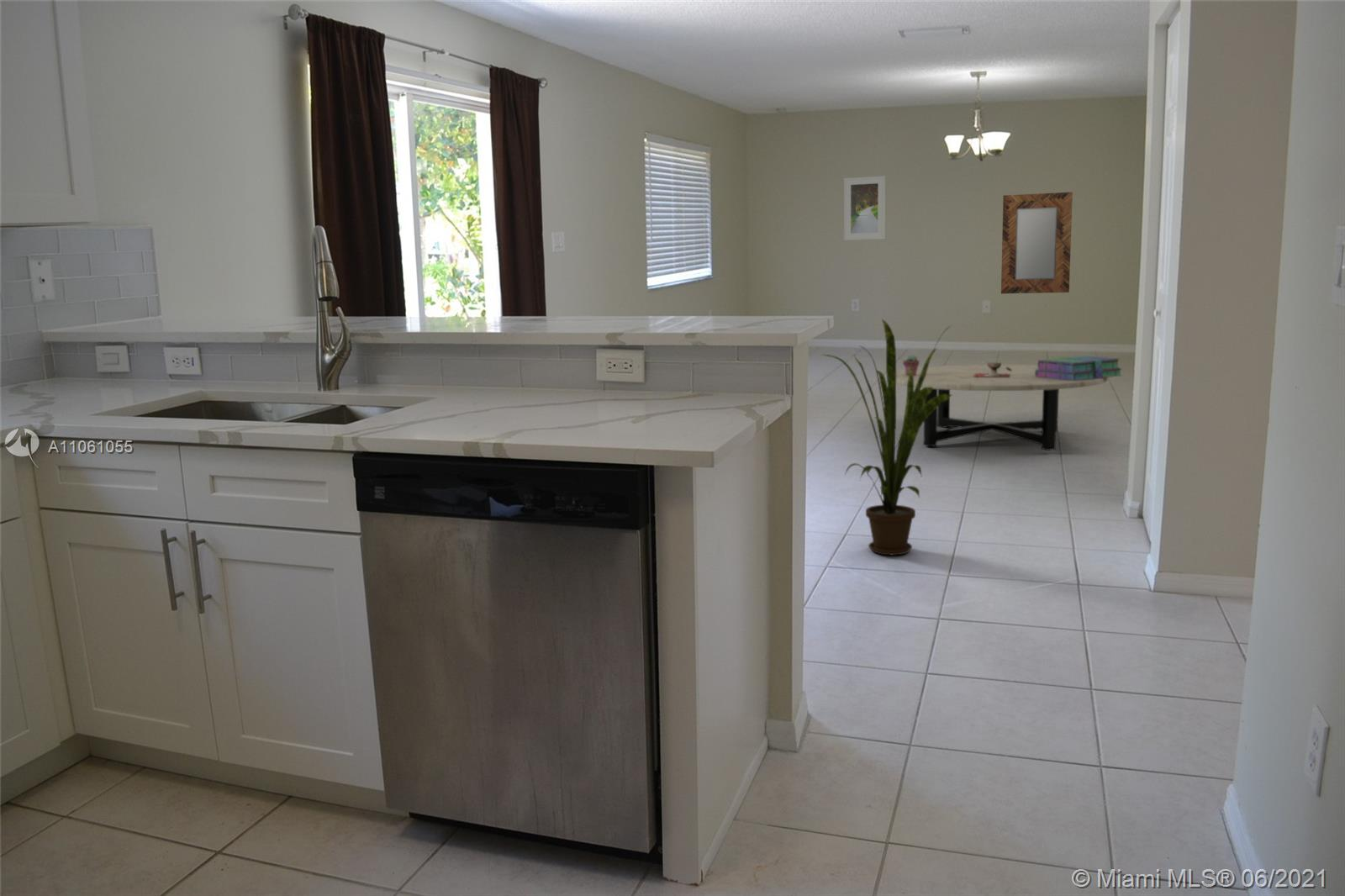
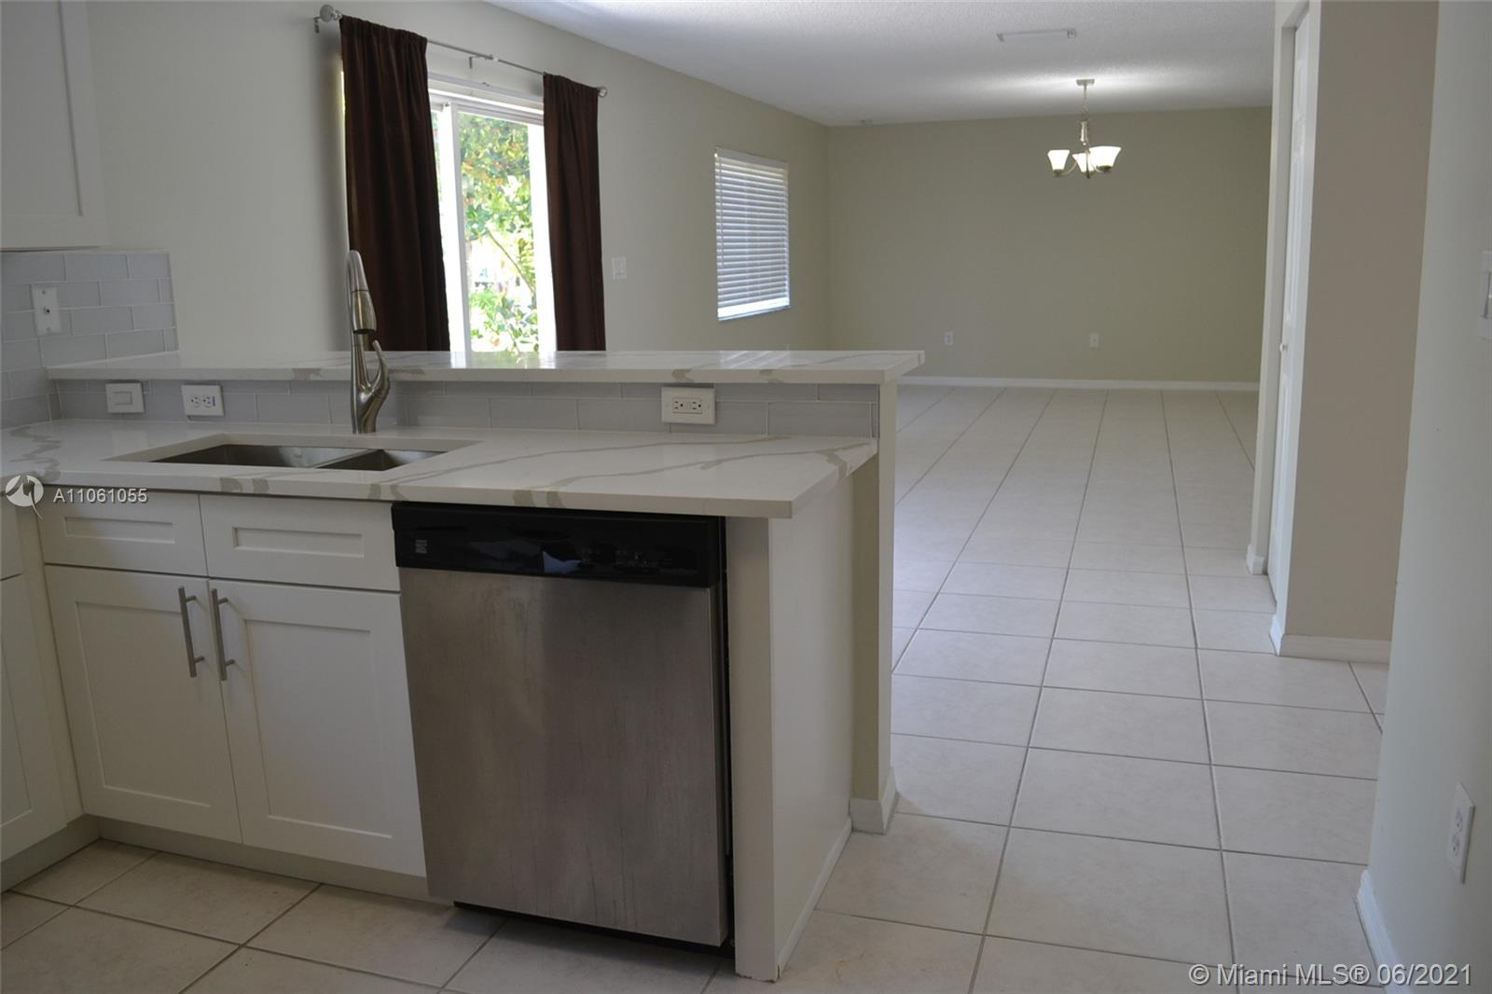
- home mirror (1036, 244)
- coffee table (993, 390)
- potted succulent (910, 364)
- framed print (864, 208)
- decorative bowl (992, 368)
- stack of books (1078, 367)
- house plant (884, 436)
